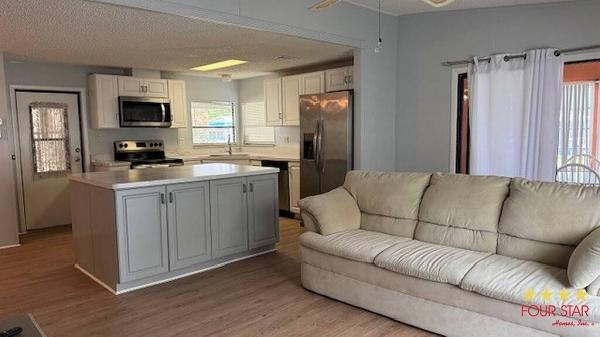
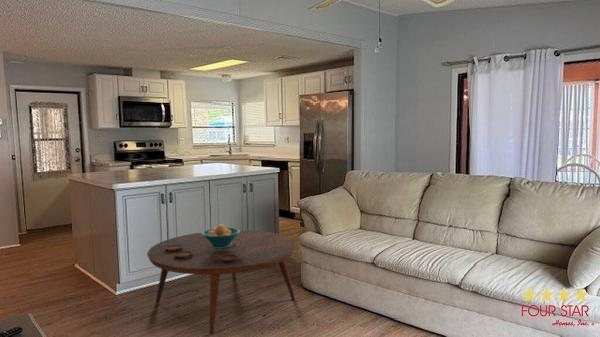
+ coffee table (224, 272)
+ fruit bowl (221, 237)
